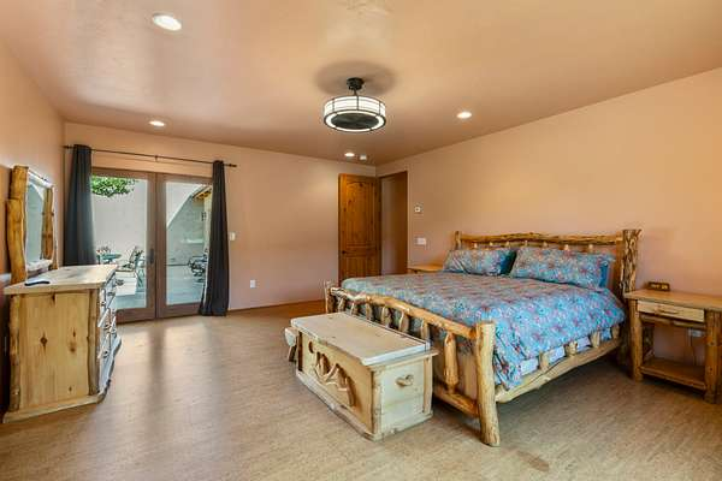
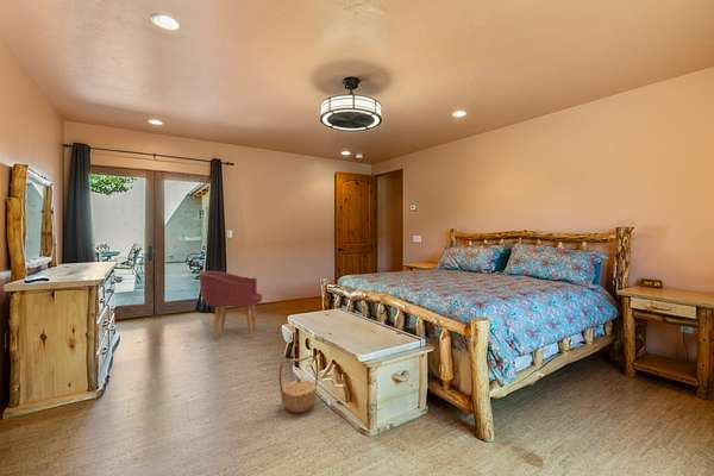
+ basket (299, 382)
+ armchair (231, 302)
